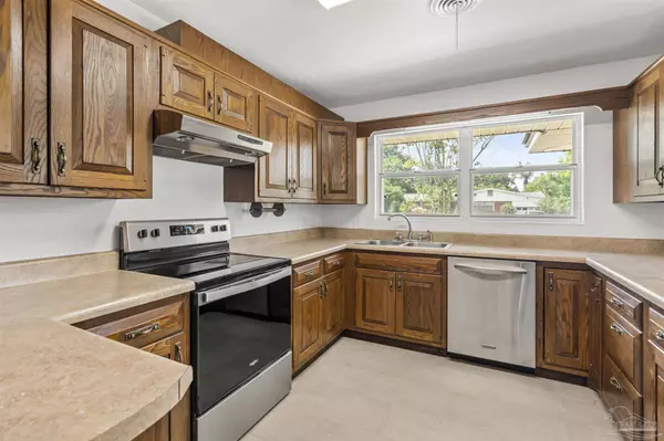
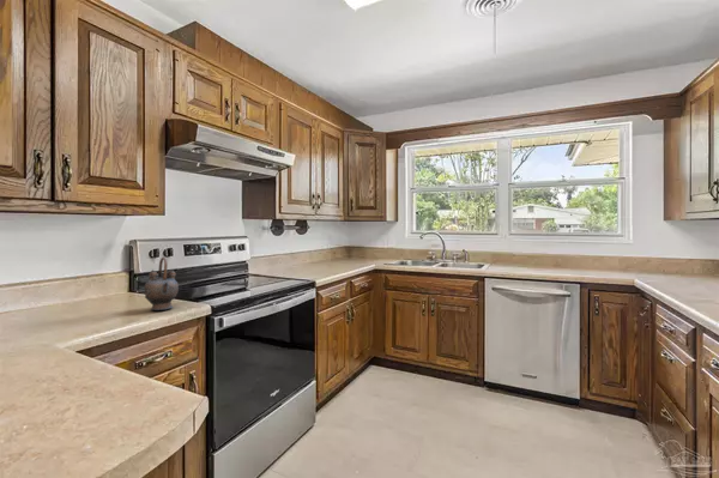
+ teapot (162, 283)
